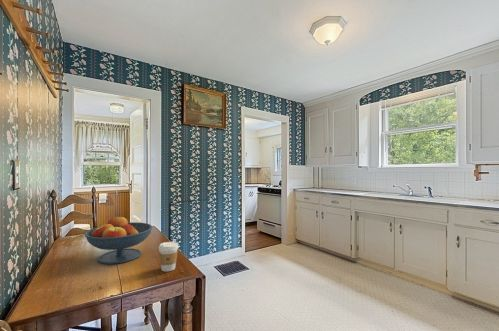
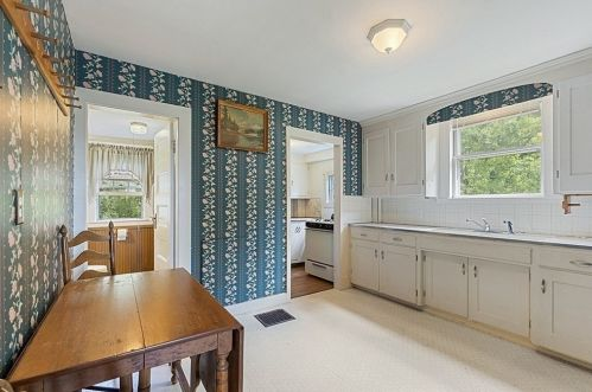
- fruit bowl (120, 238)
- coffee cup (168, 256)
